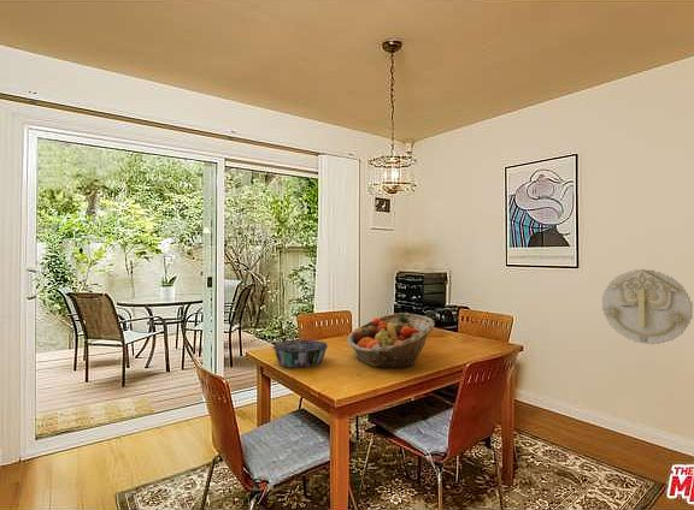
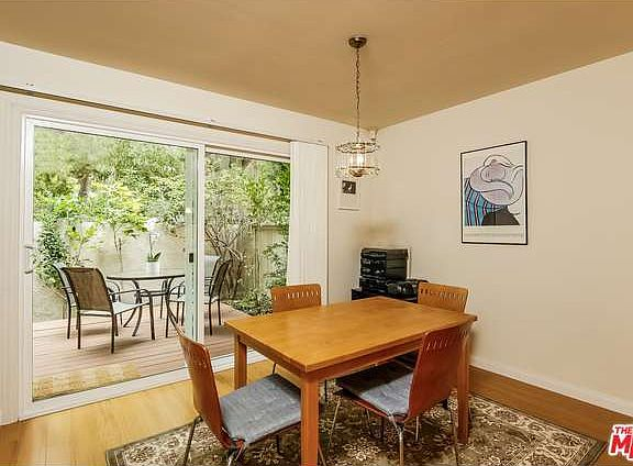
- fruit basket (389, 338)
- decorative bowl (300, 354)
- wall decoration (642, 306)
